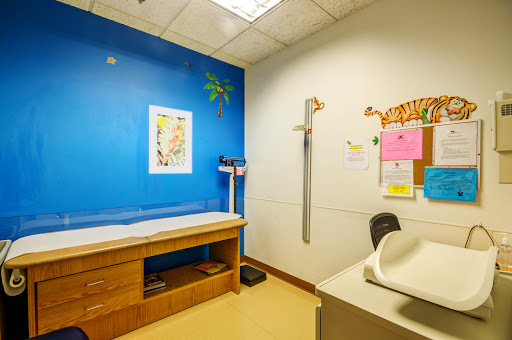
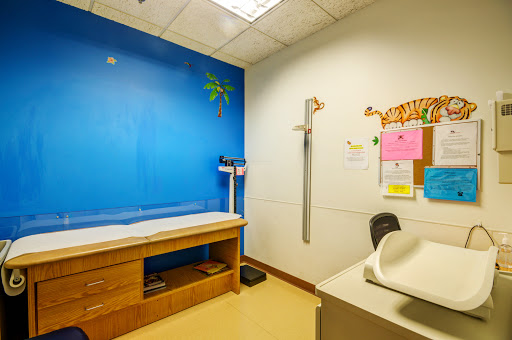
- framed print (171, 141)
